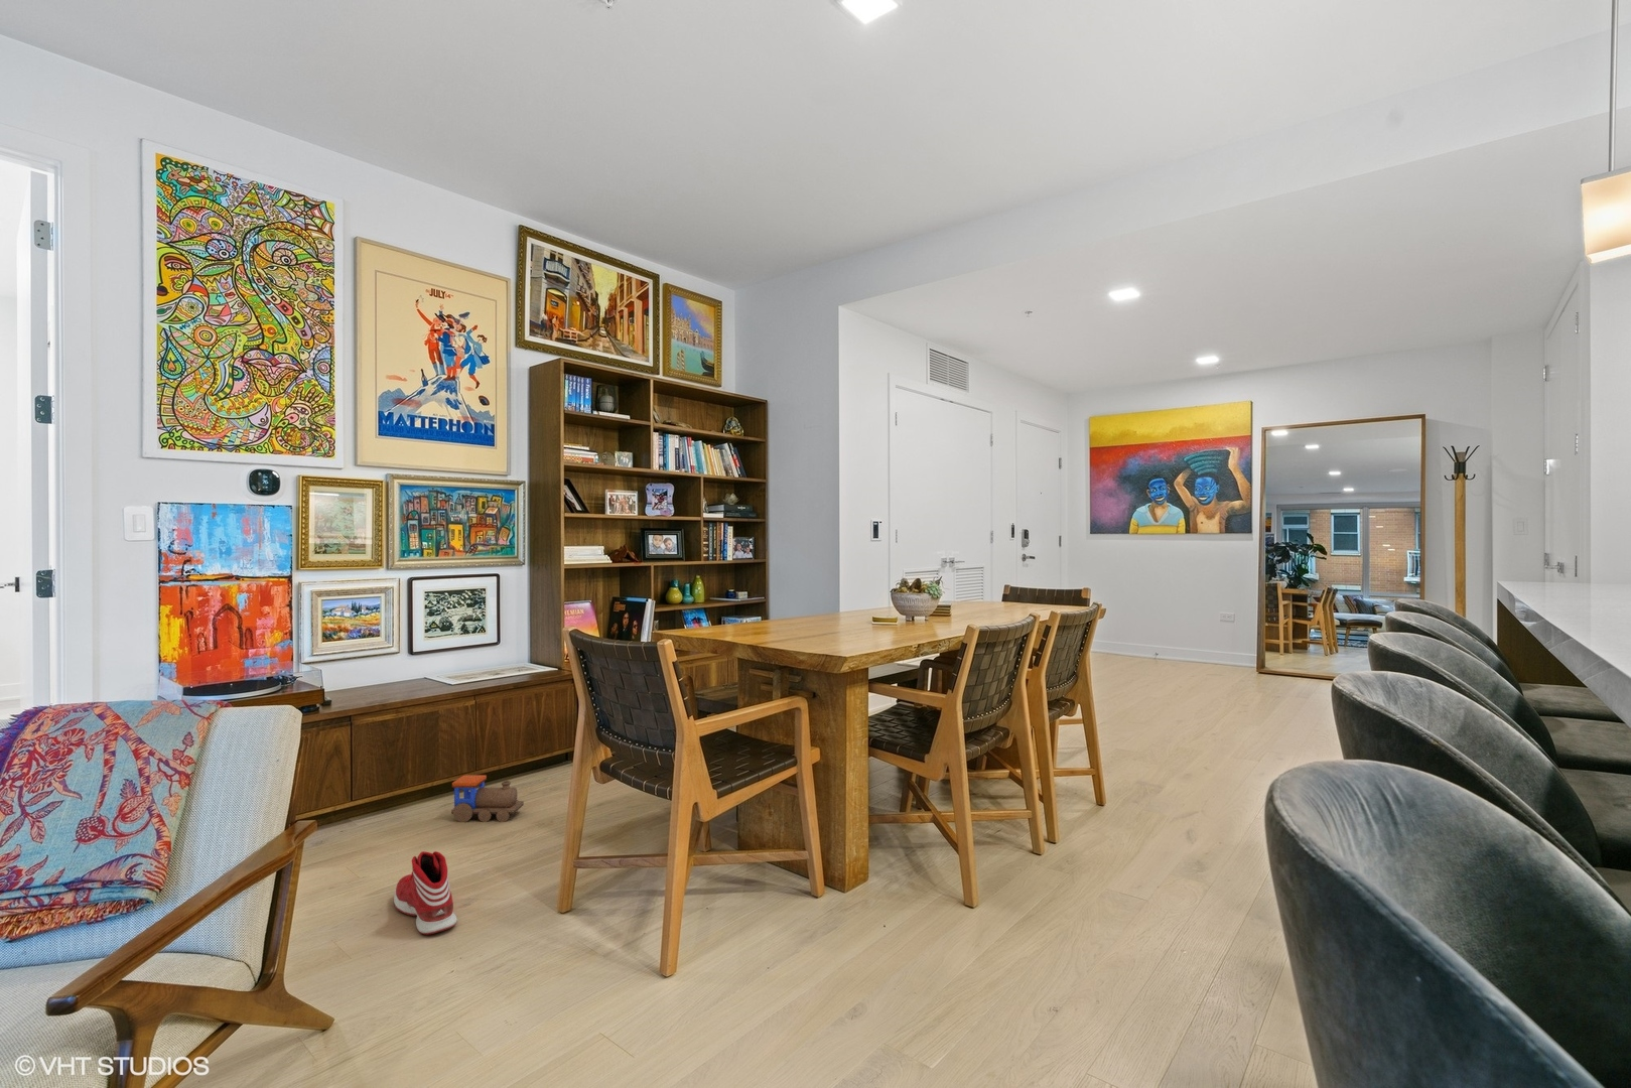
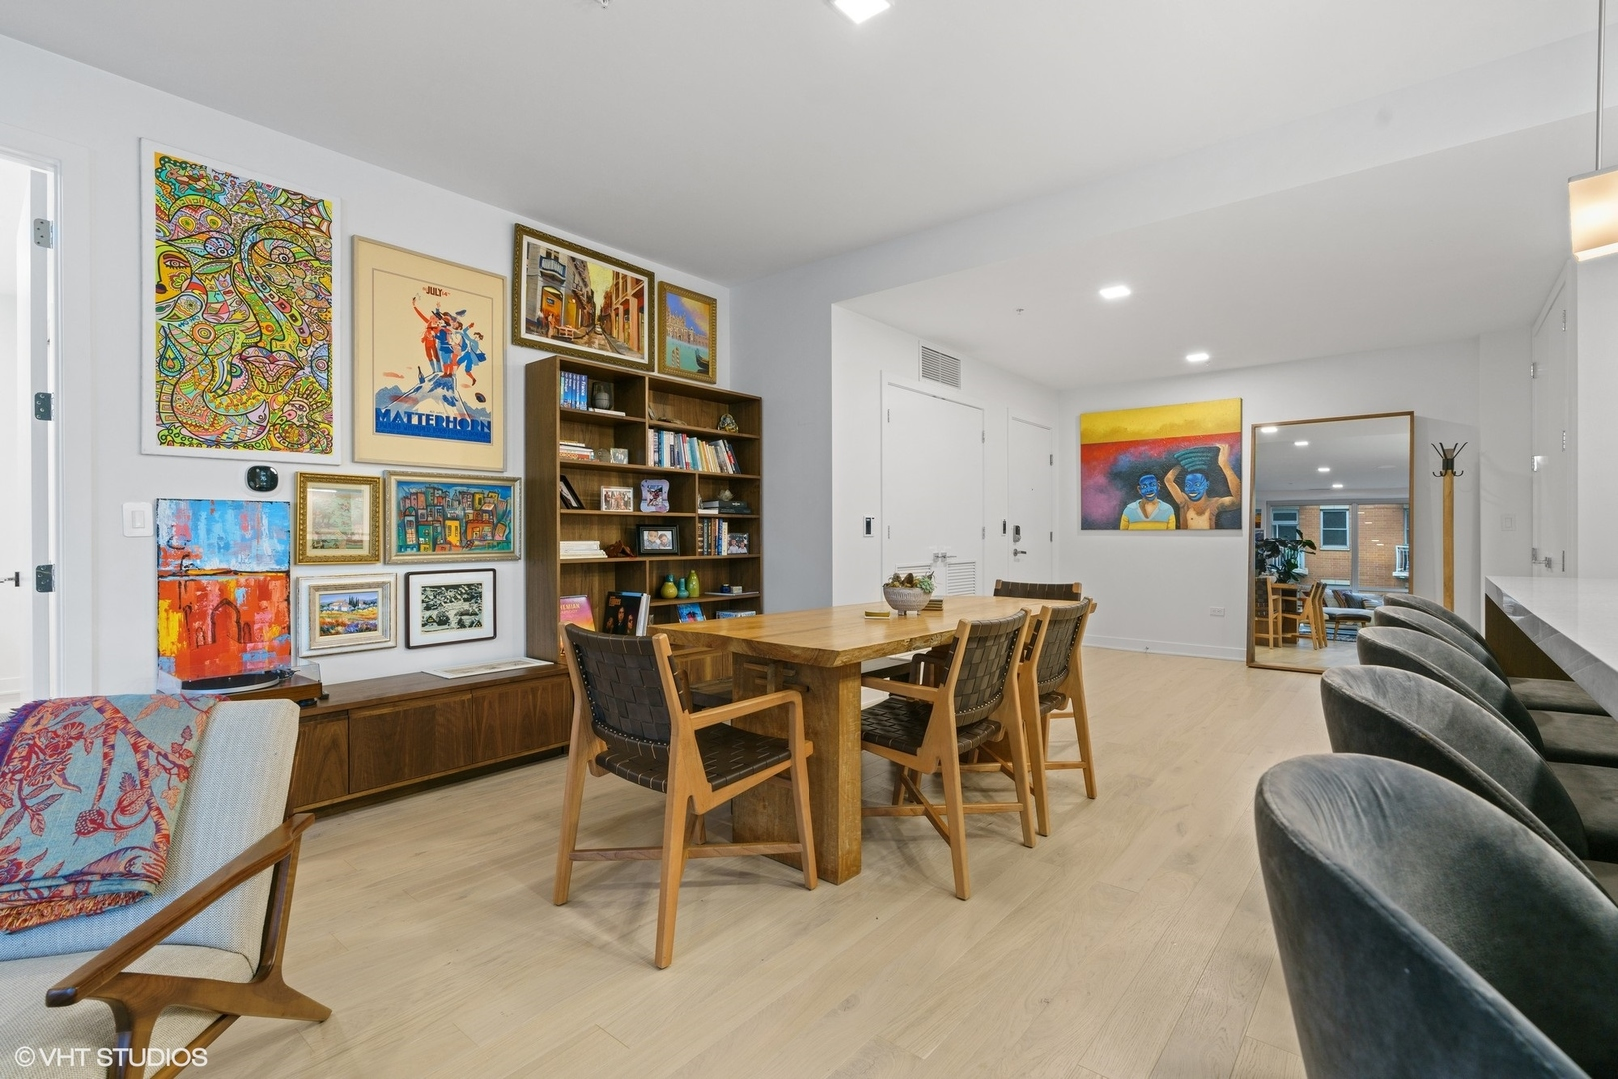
- sneaker (424, 878)
- toy train (487, 797)
